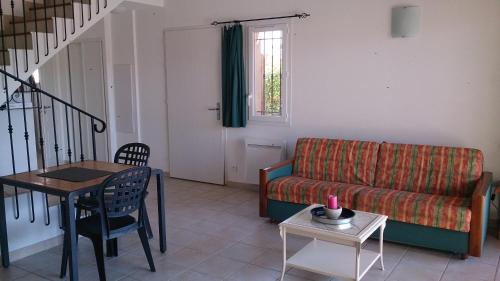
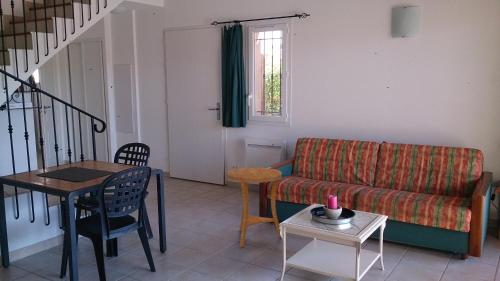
+ side table (247, 205)
